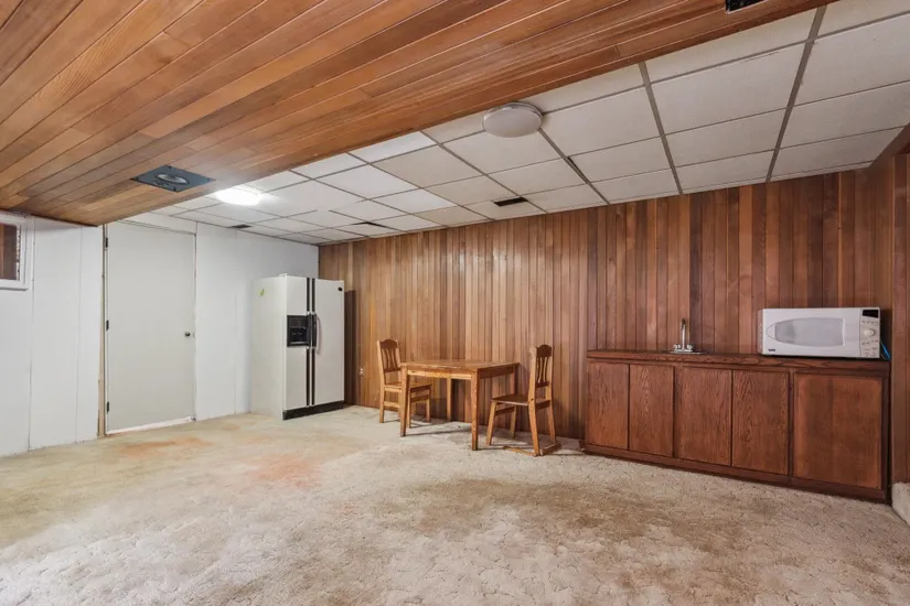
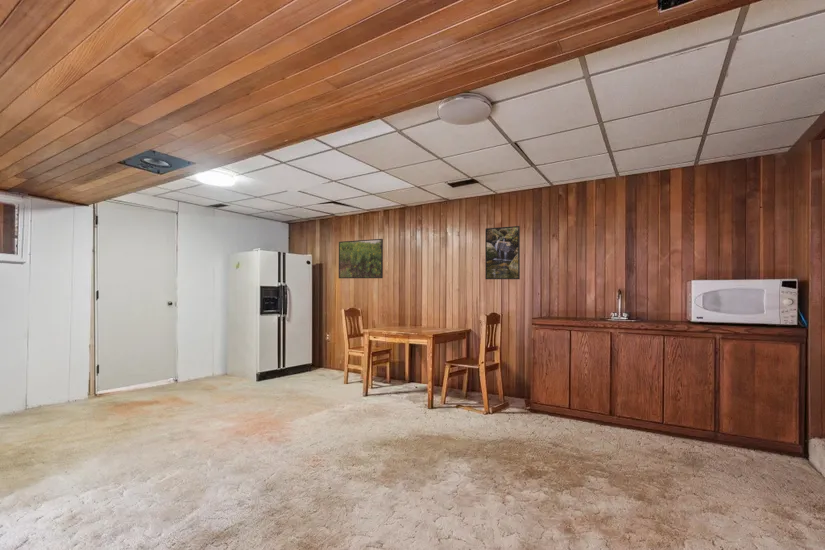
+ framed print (359, 259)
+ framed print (502, 253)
